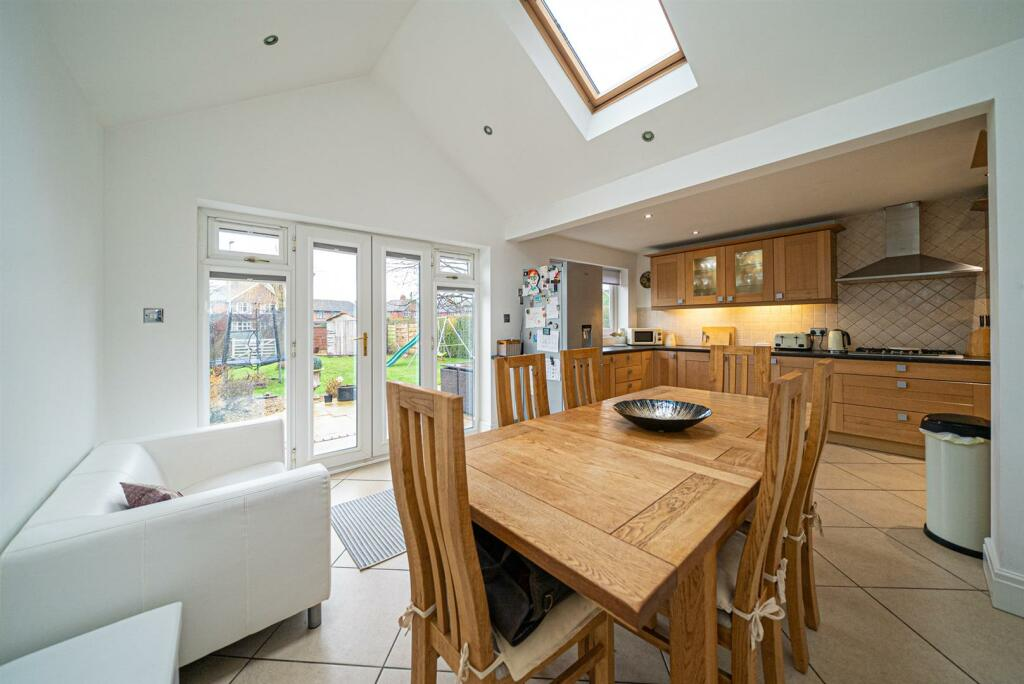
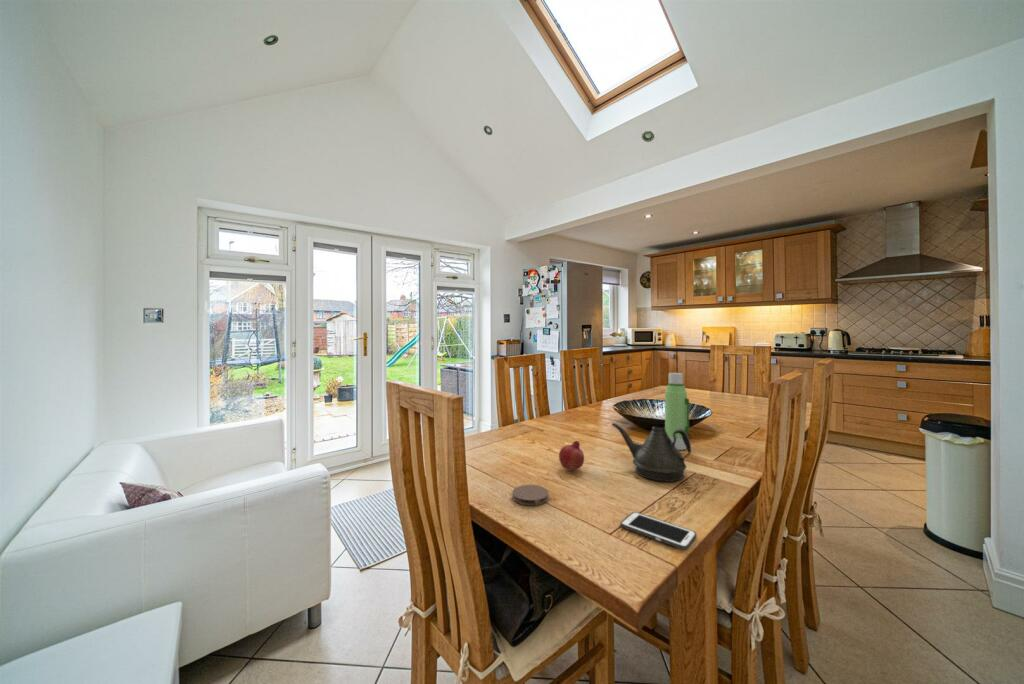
+ teapot (649, 447)
+ coaster (530, 494)
+ water bottle (676, 410)
+ cell phone (657, 529)
+ fruit (571, 455)
